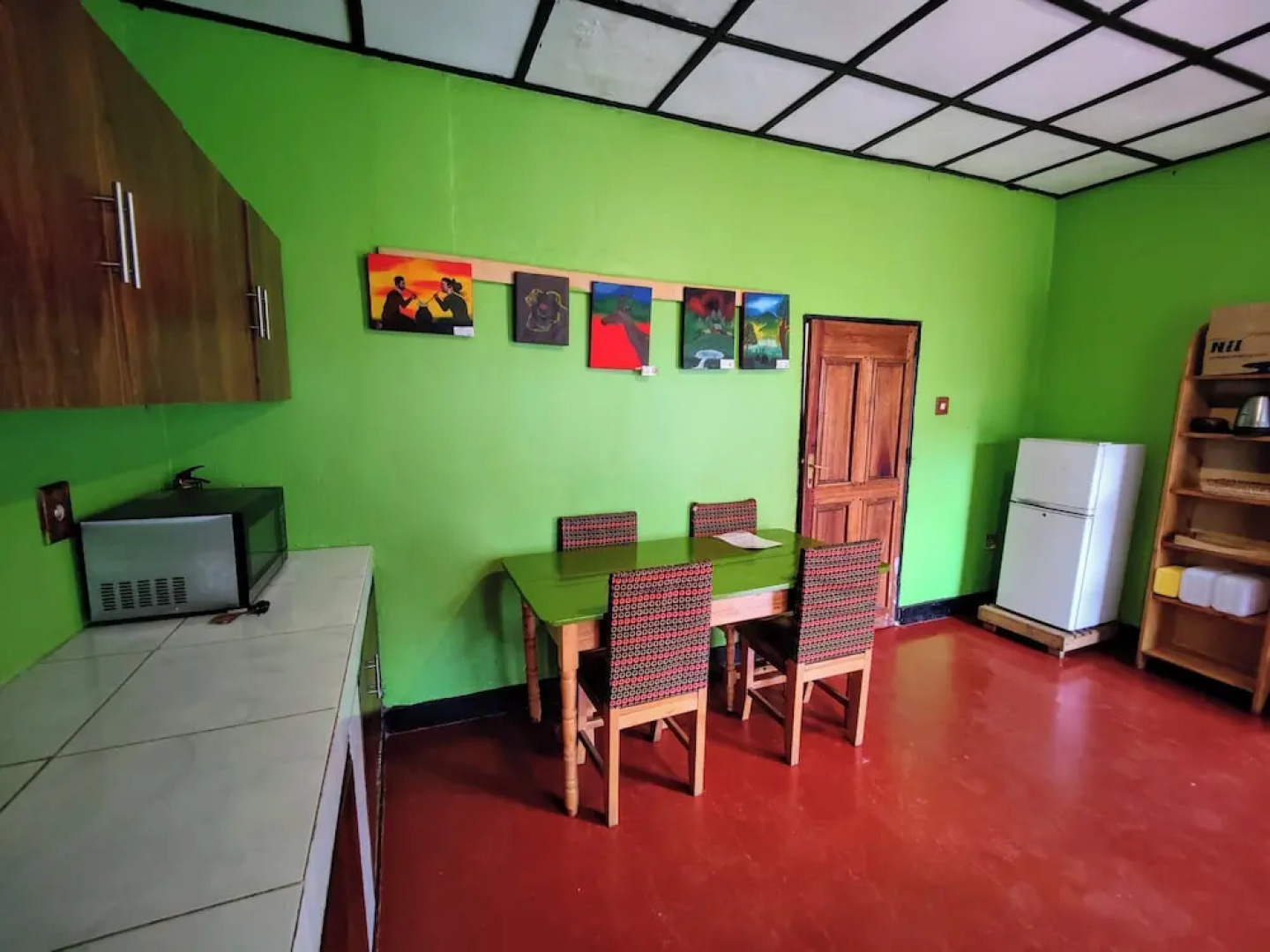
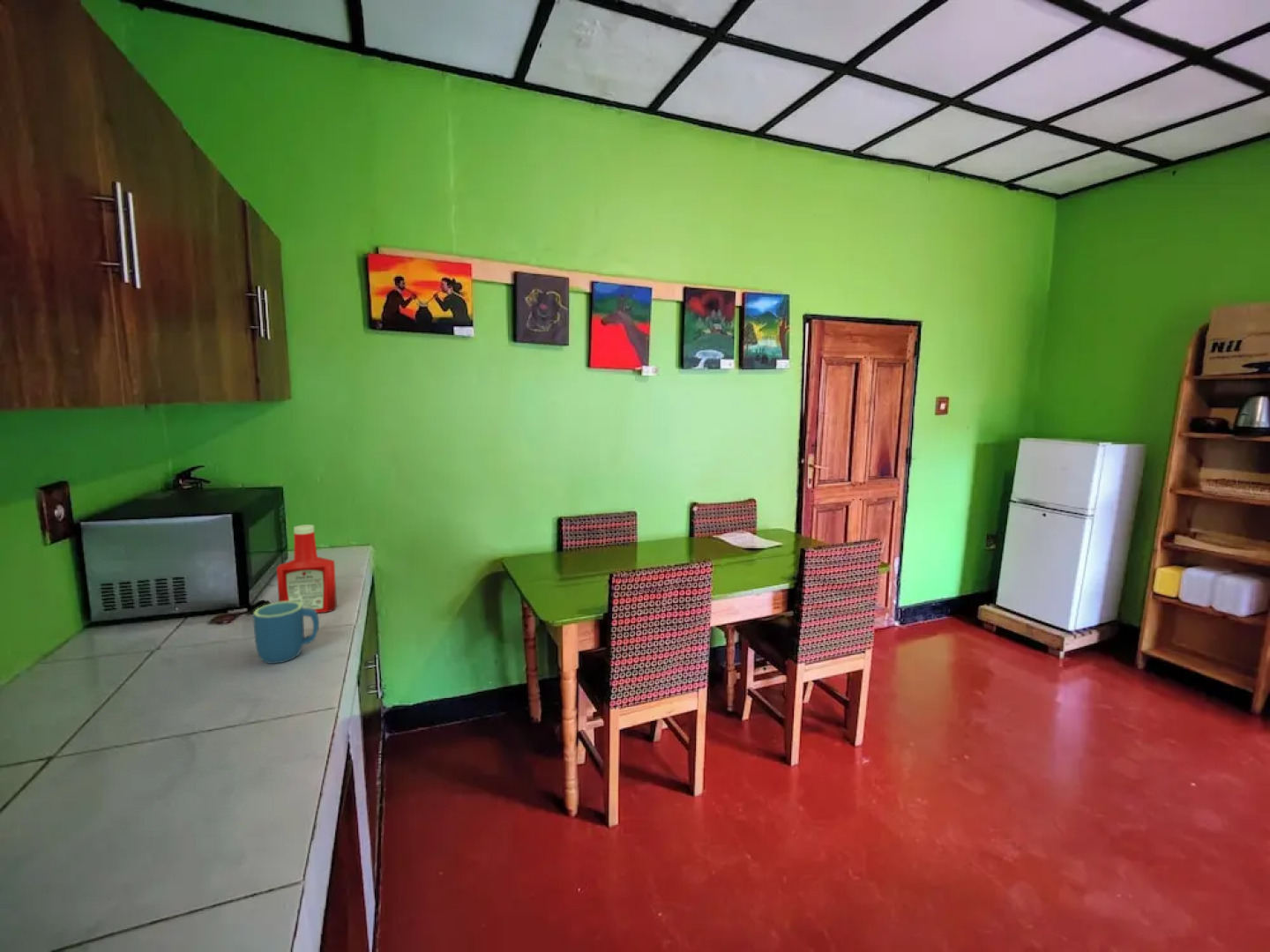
+ soap bottle (306, 569)
+ mug (285, 631)
